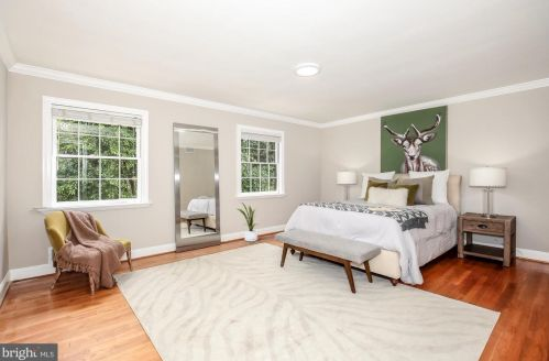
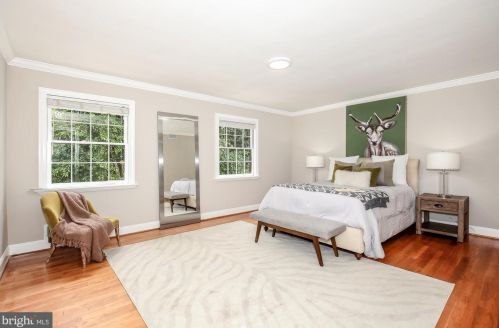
- house plant (249, 220)
